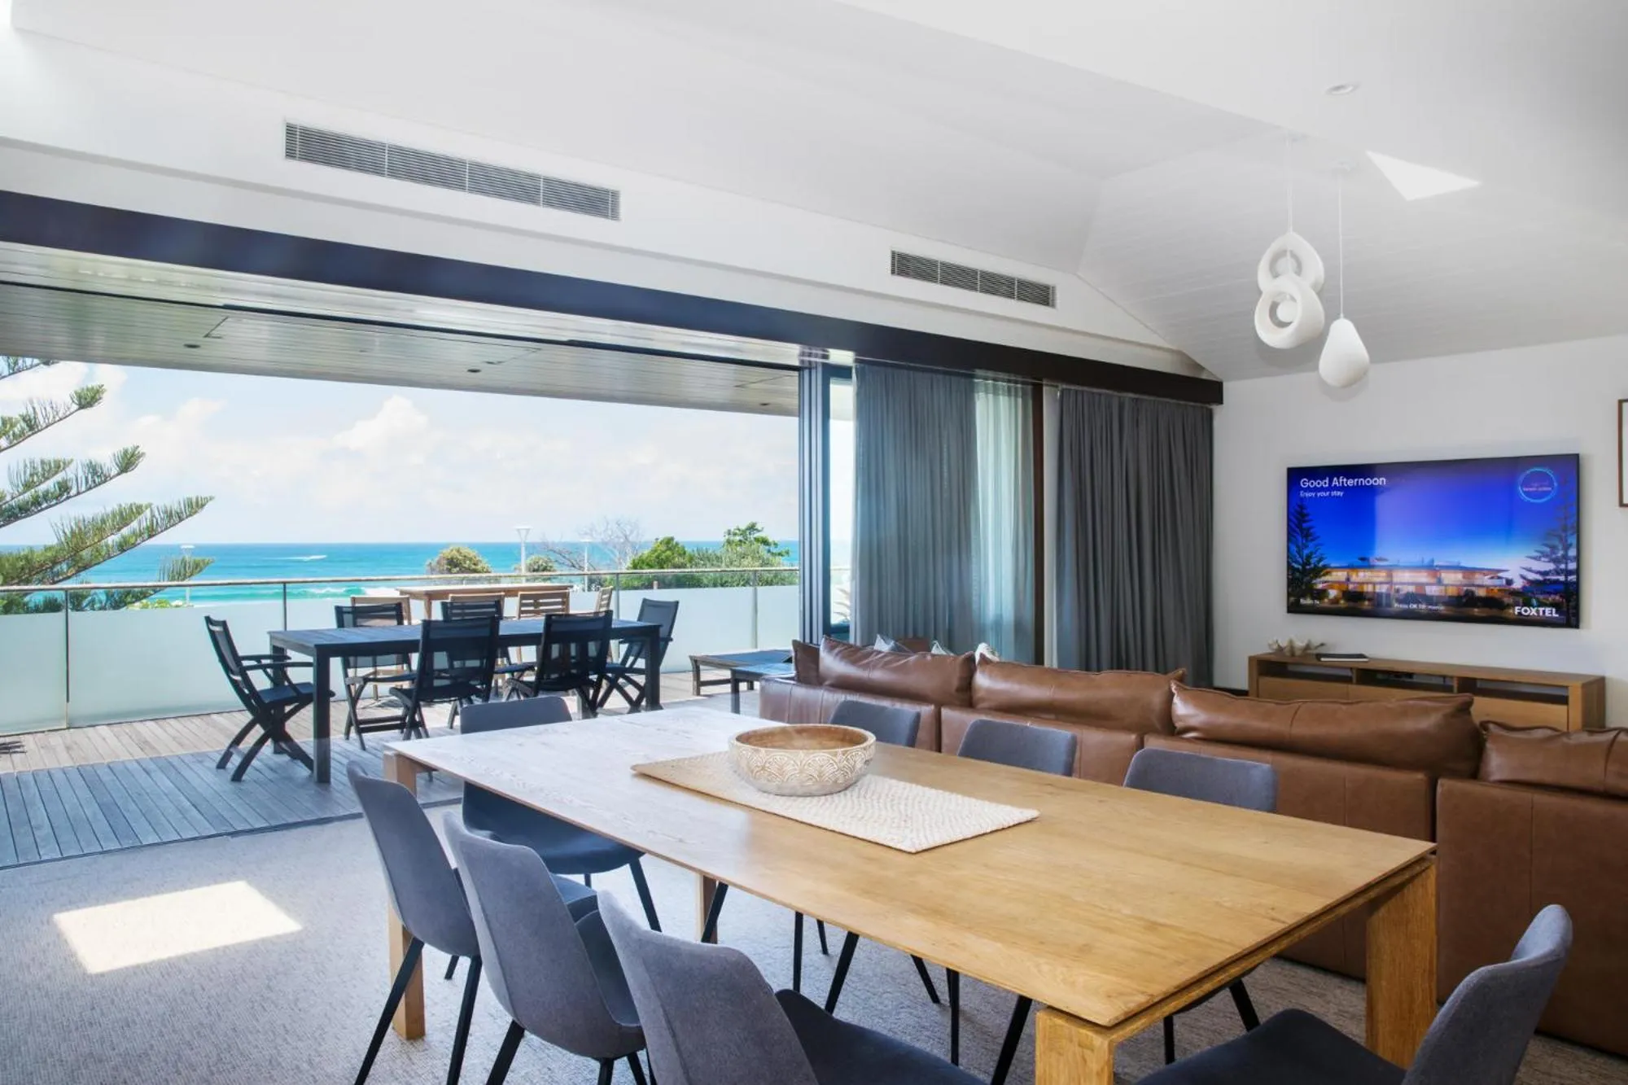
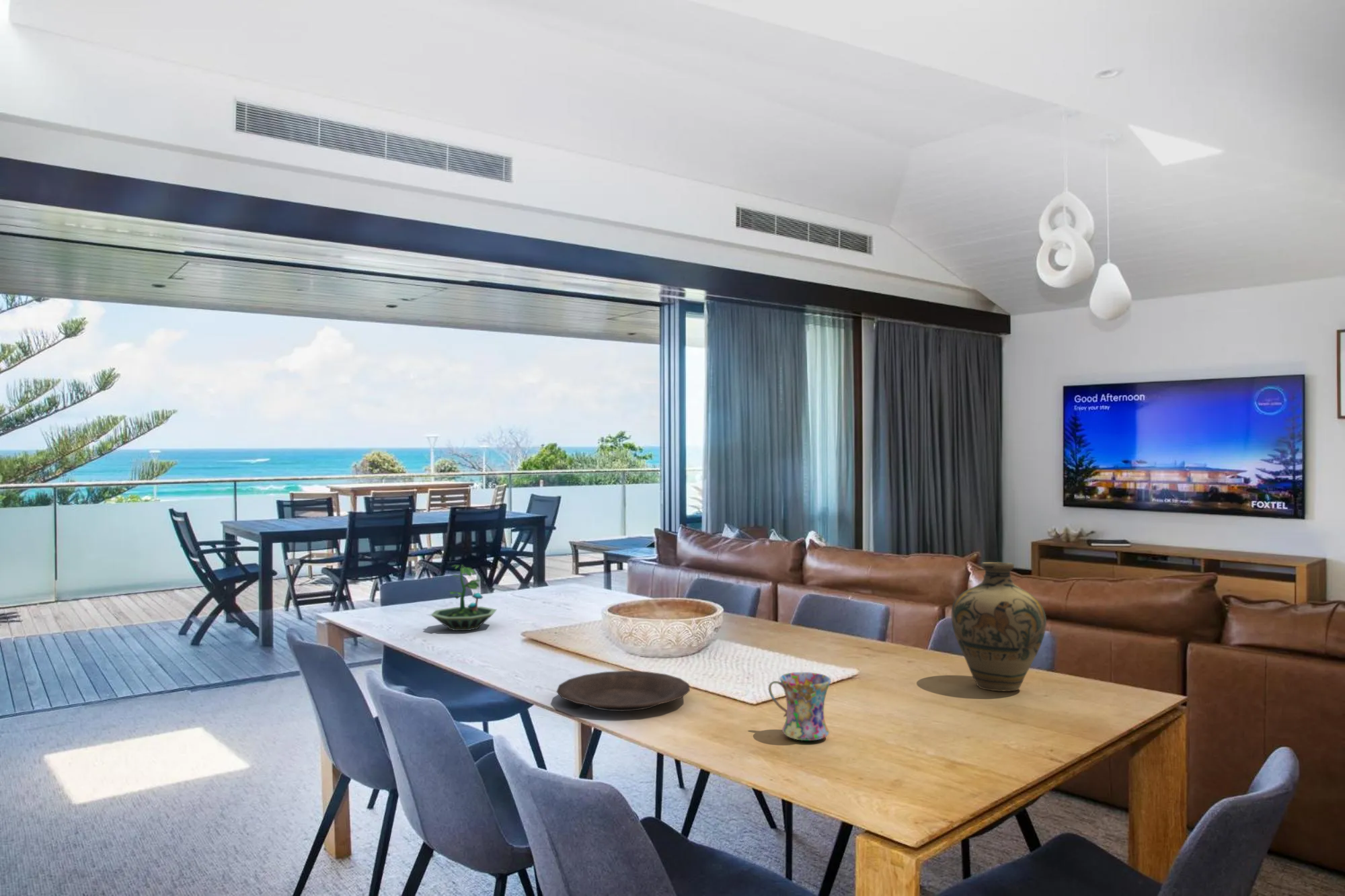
+ mug (798, 706)
+ terrarium (462, 577)
+ jug (998, 624)
+ plate (623, 693)
